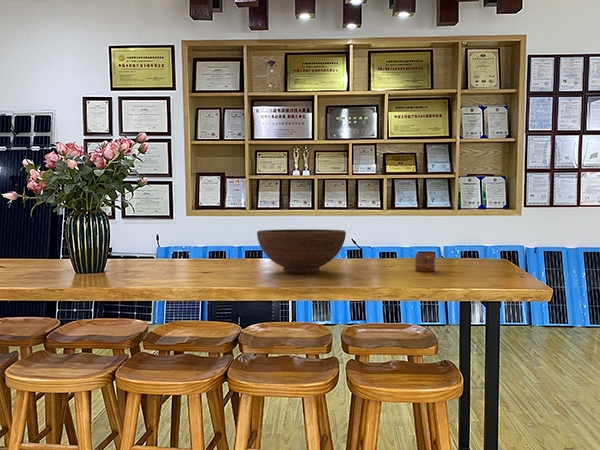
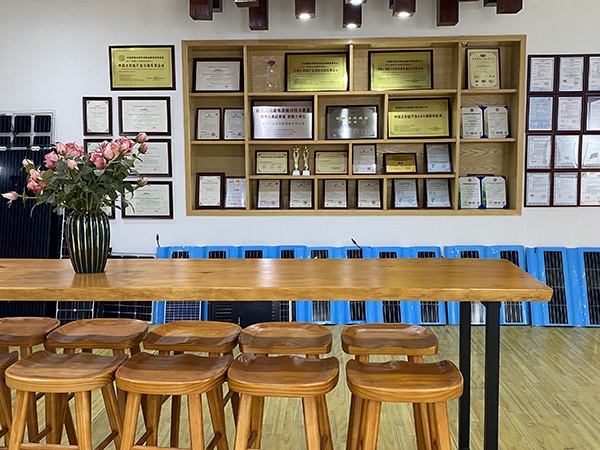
- fruit bowl (301, 251)
- mug (425, 262)
